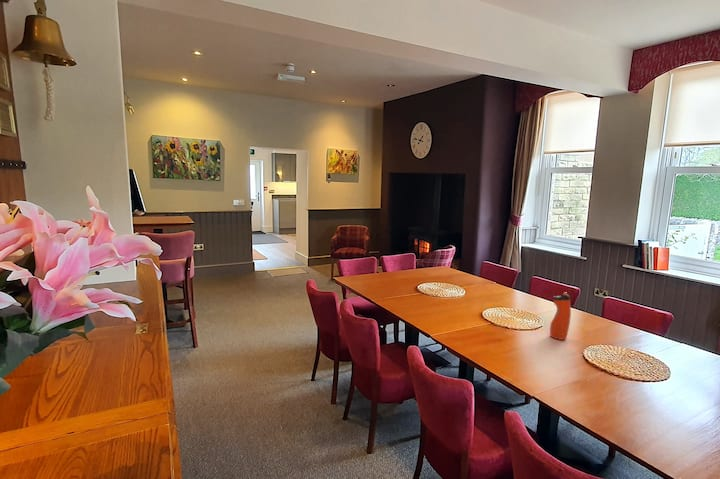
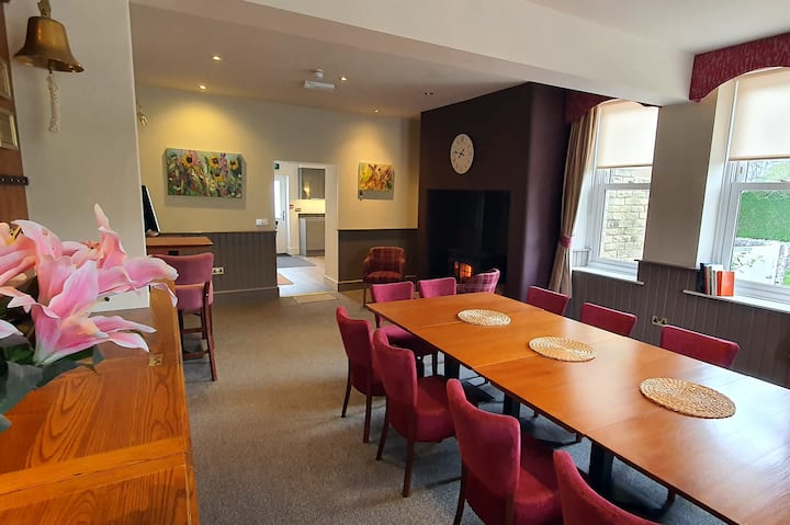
- water bottle (560, 314)
